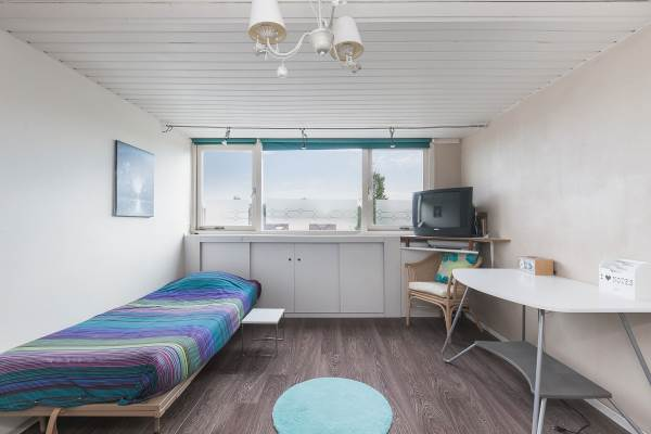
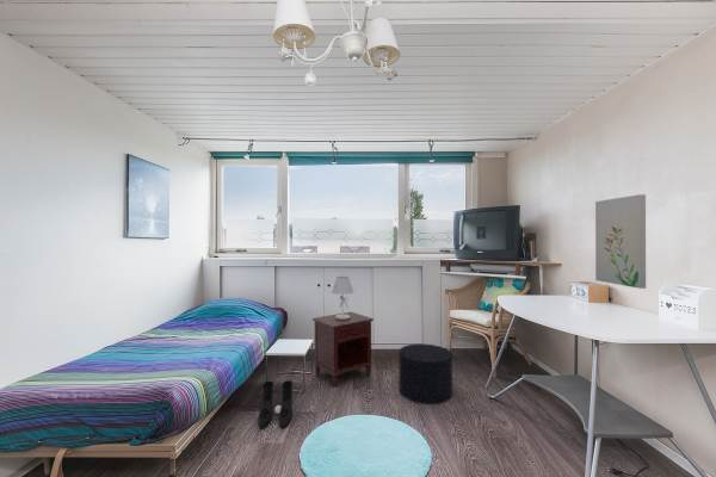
+ boots (272, 398)
+ table lamp (342, 297)
+ stool (425, 371)
+ nightstand (342, 346)
+ wall art (618, 241)
